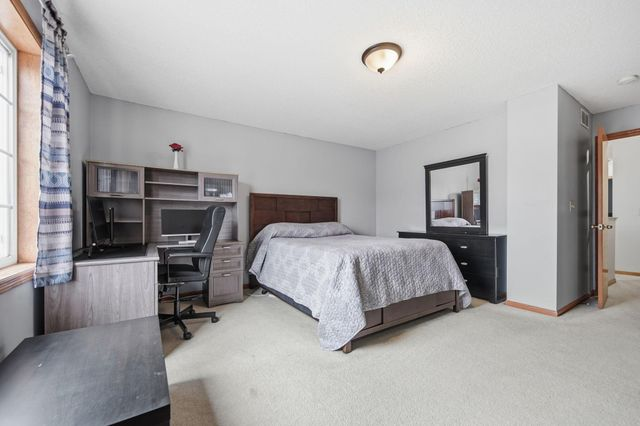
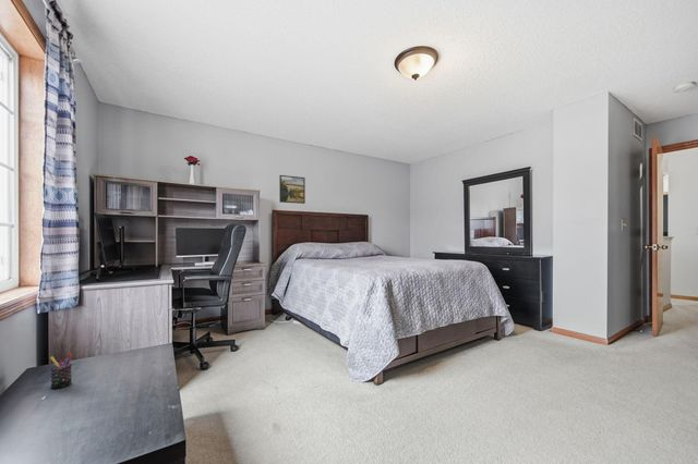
+ pen holder (63, 368)
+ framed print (292, 190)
